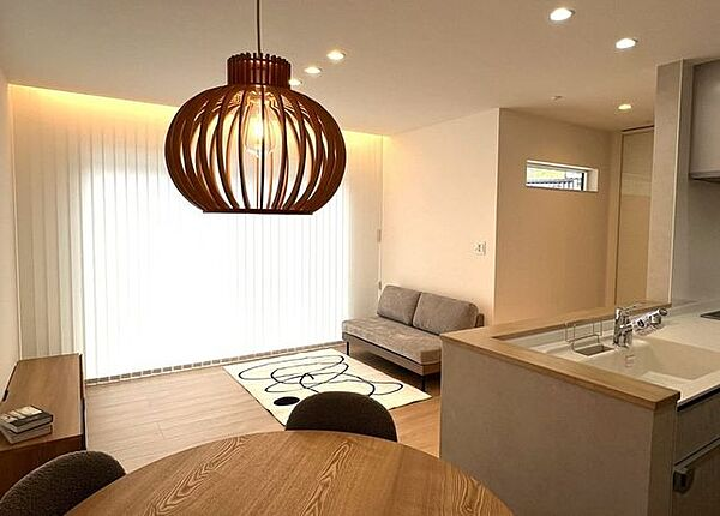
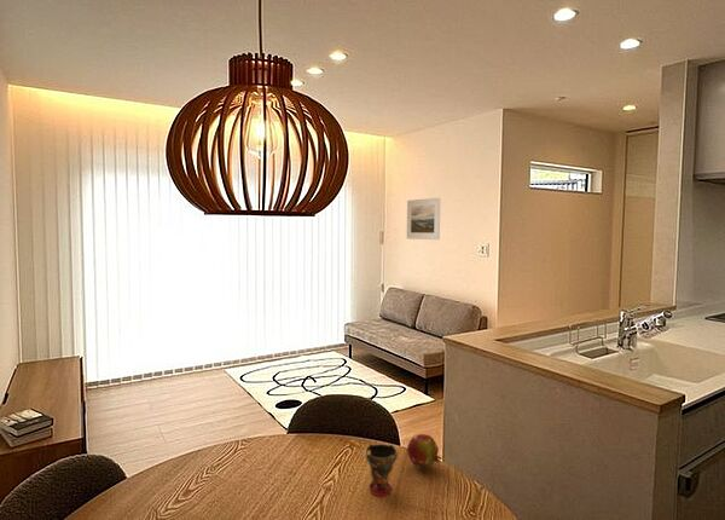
+ cup (379, 468)
+ fruit (424, 451)
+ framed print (422, 219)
